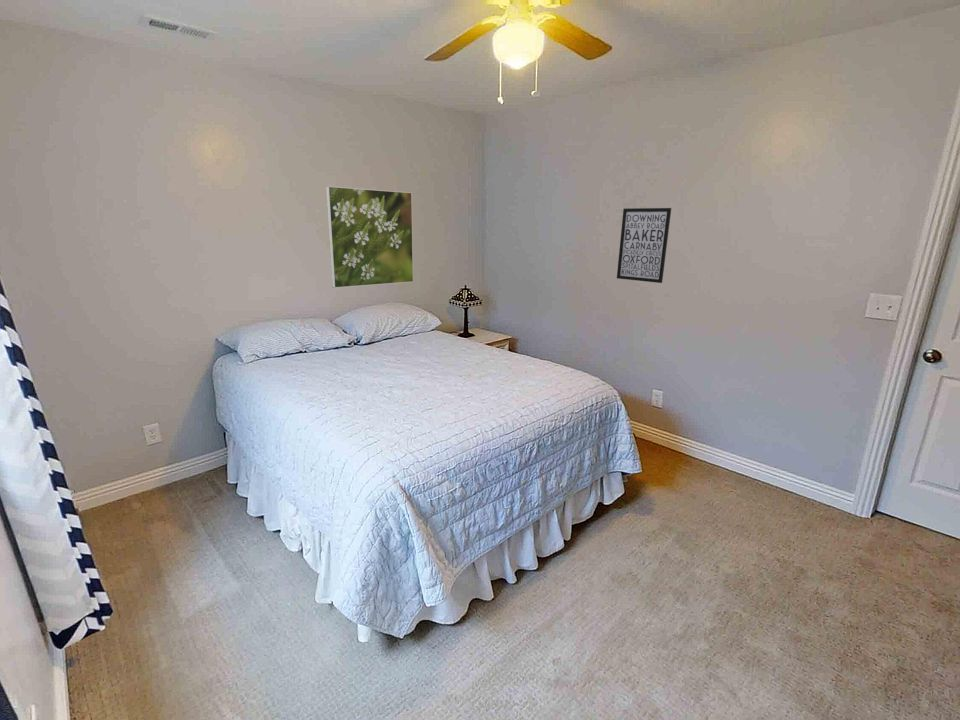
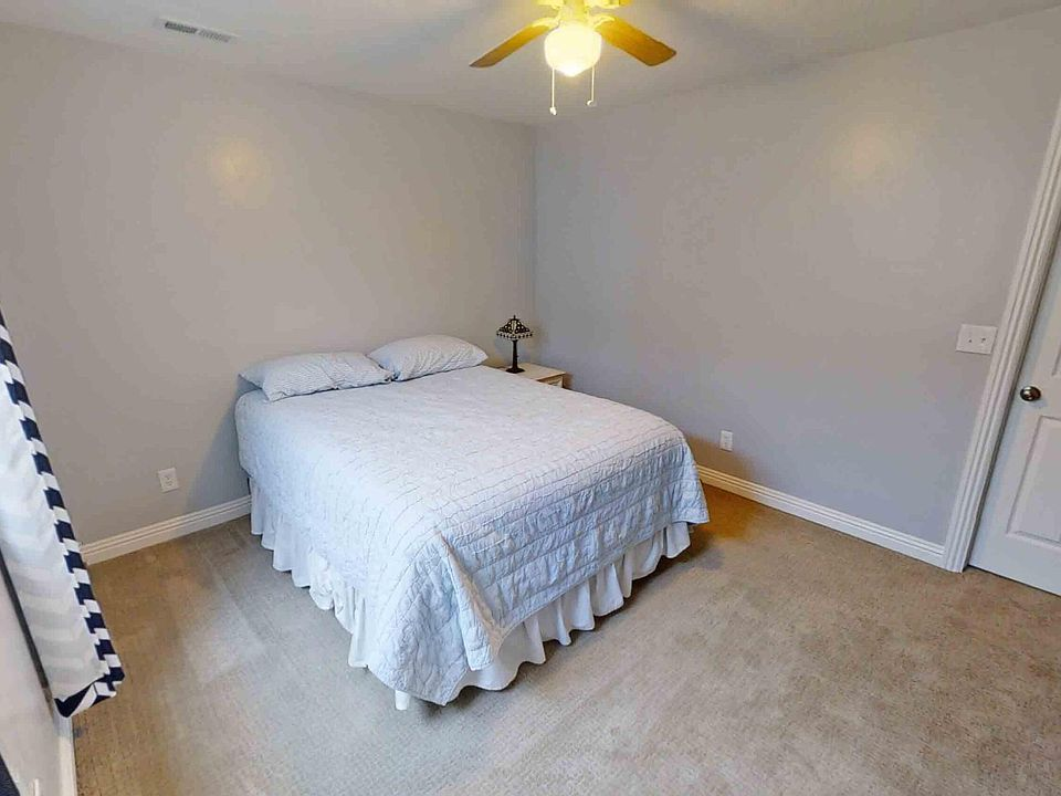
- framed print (373, 238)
- wall art (642, 245)
